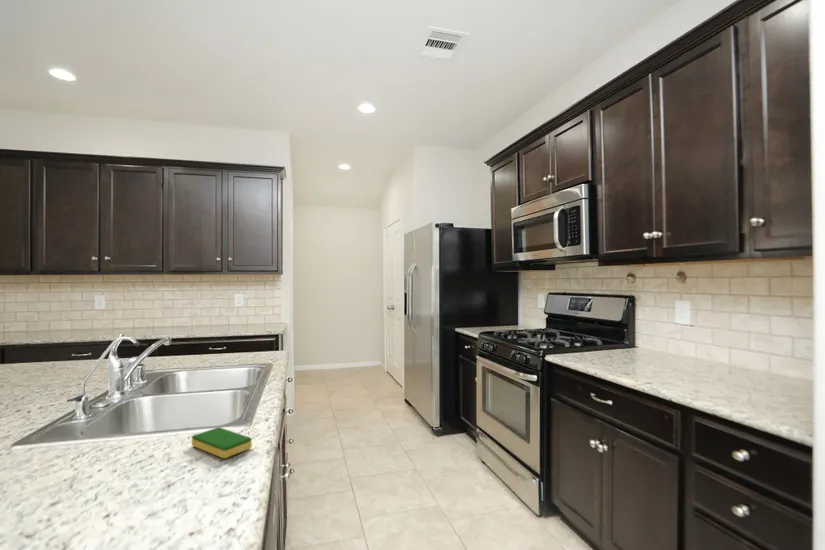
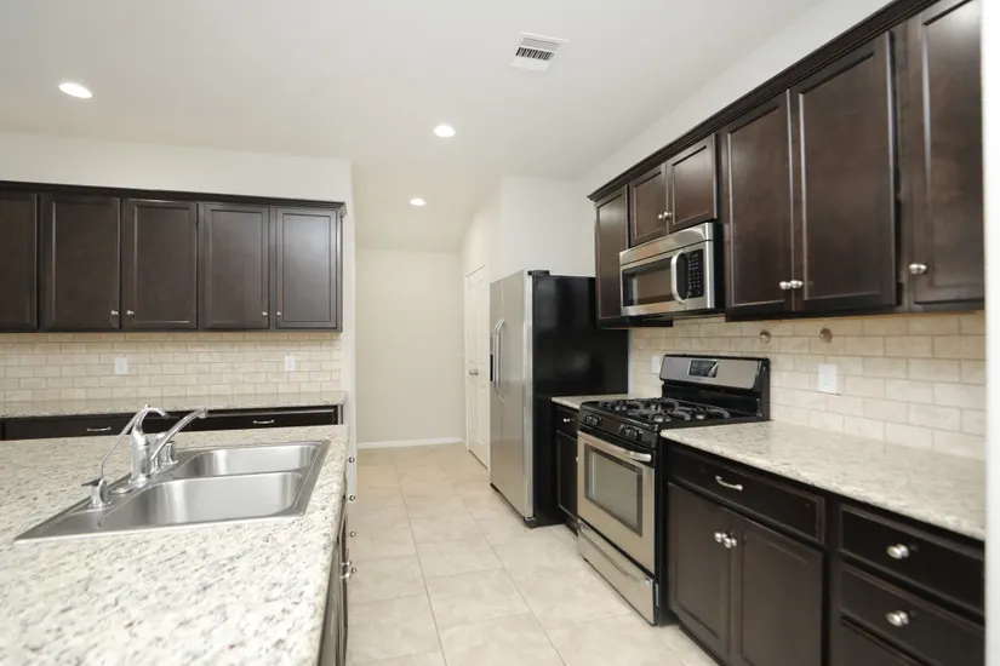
- dish sponge (221, 441)
